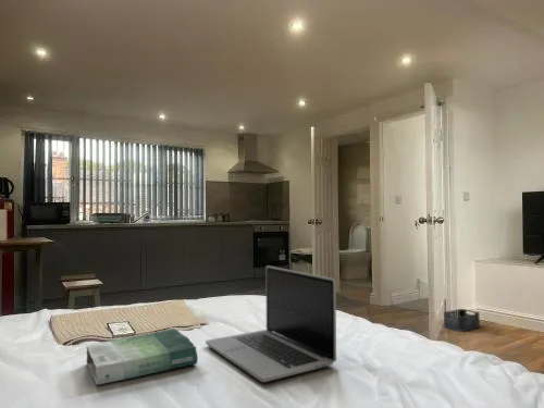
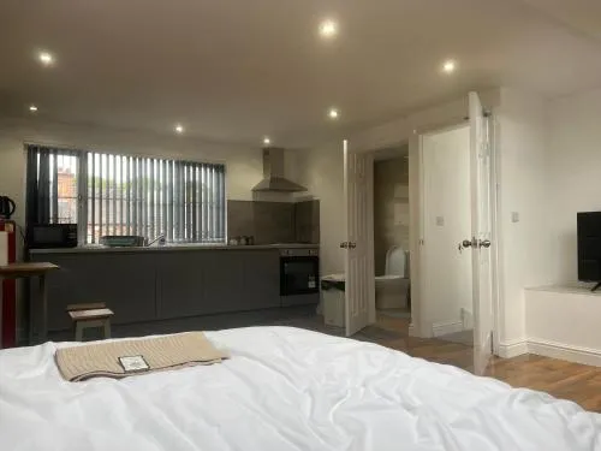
- book (140, 353)
- laptop (267, 314)
- storage bin (461, 319)
